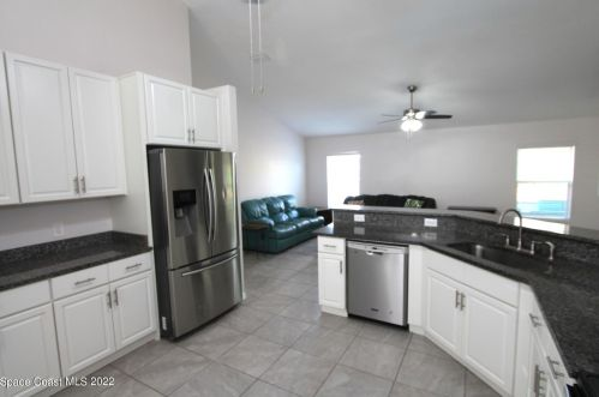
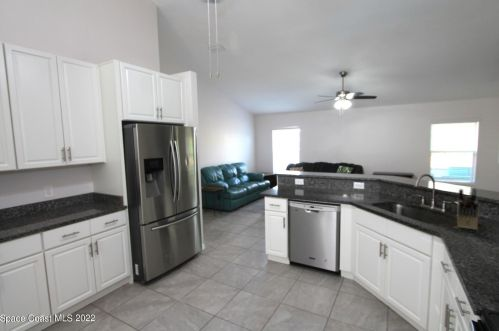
+ knife block (467, 205)
